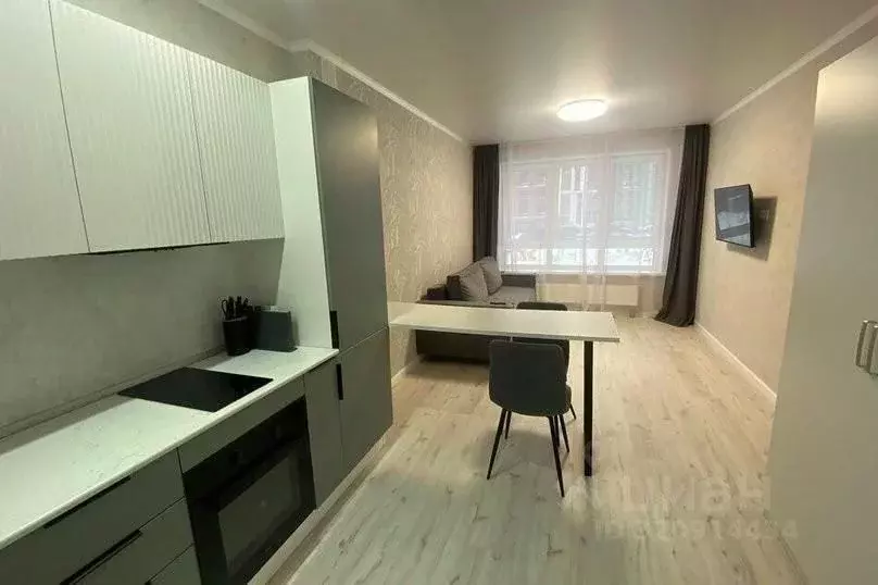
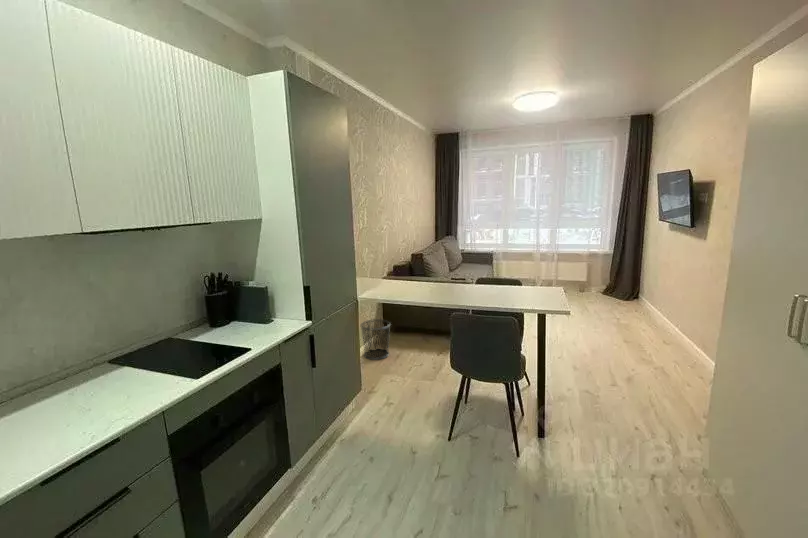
+ waste bin (376, 339)
